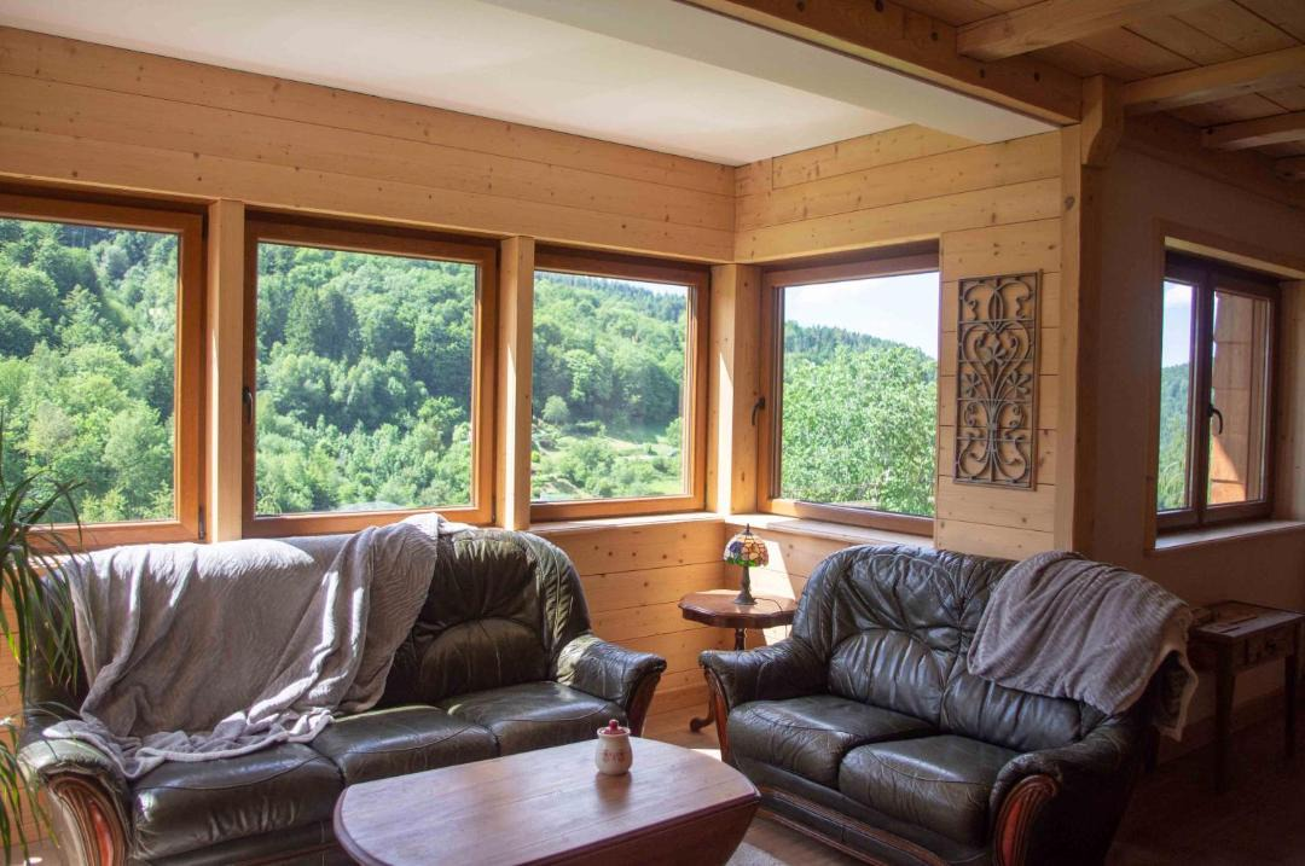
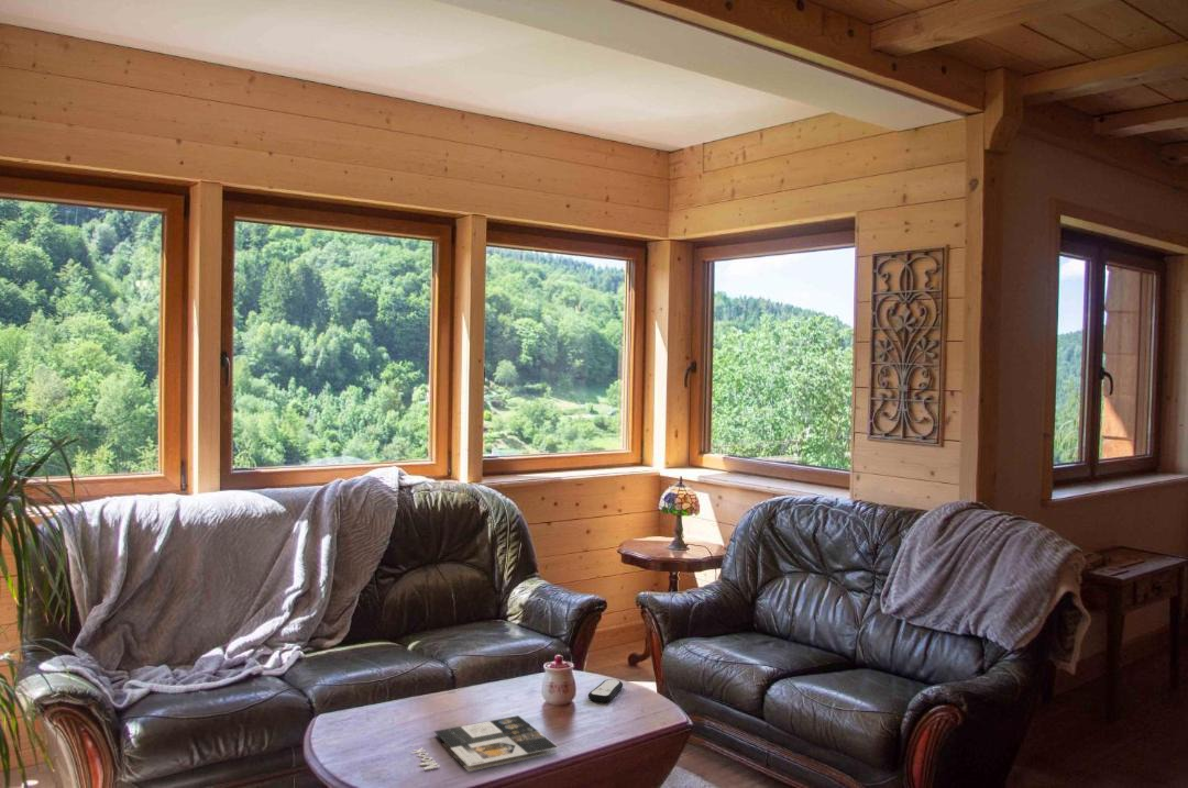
+ magazine (479, 744)
+ remote control (606, 689)
